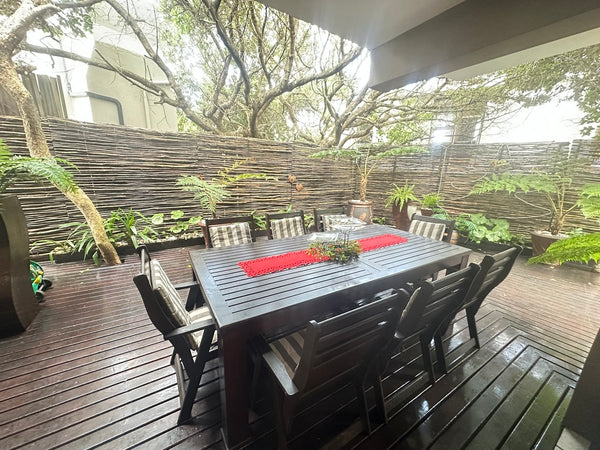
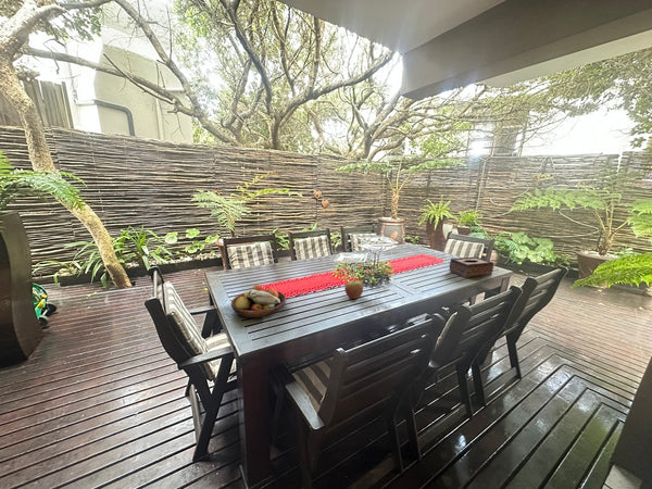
+ apple (353, 289)
+ tissue box (471, 266)
+ fruit bowl (259, 297)
